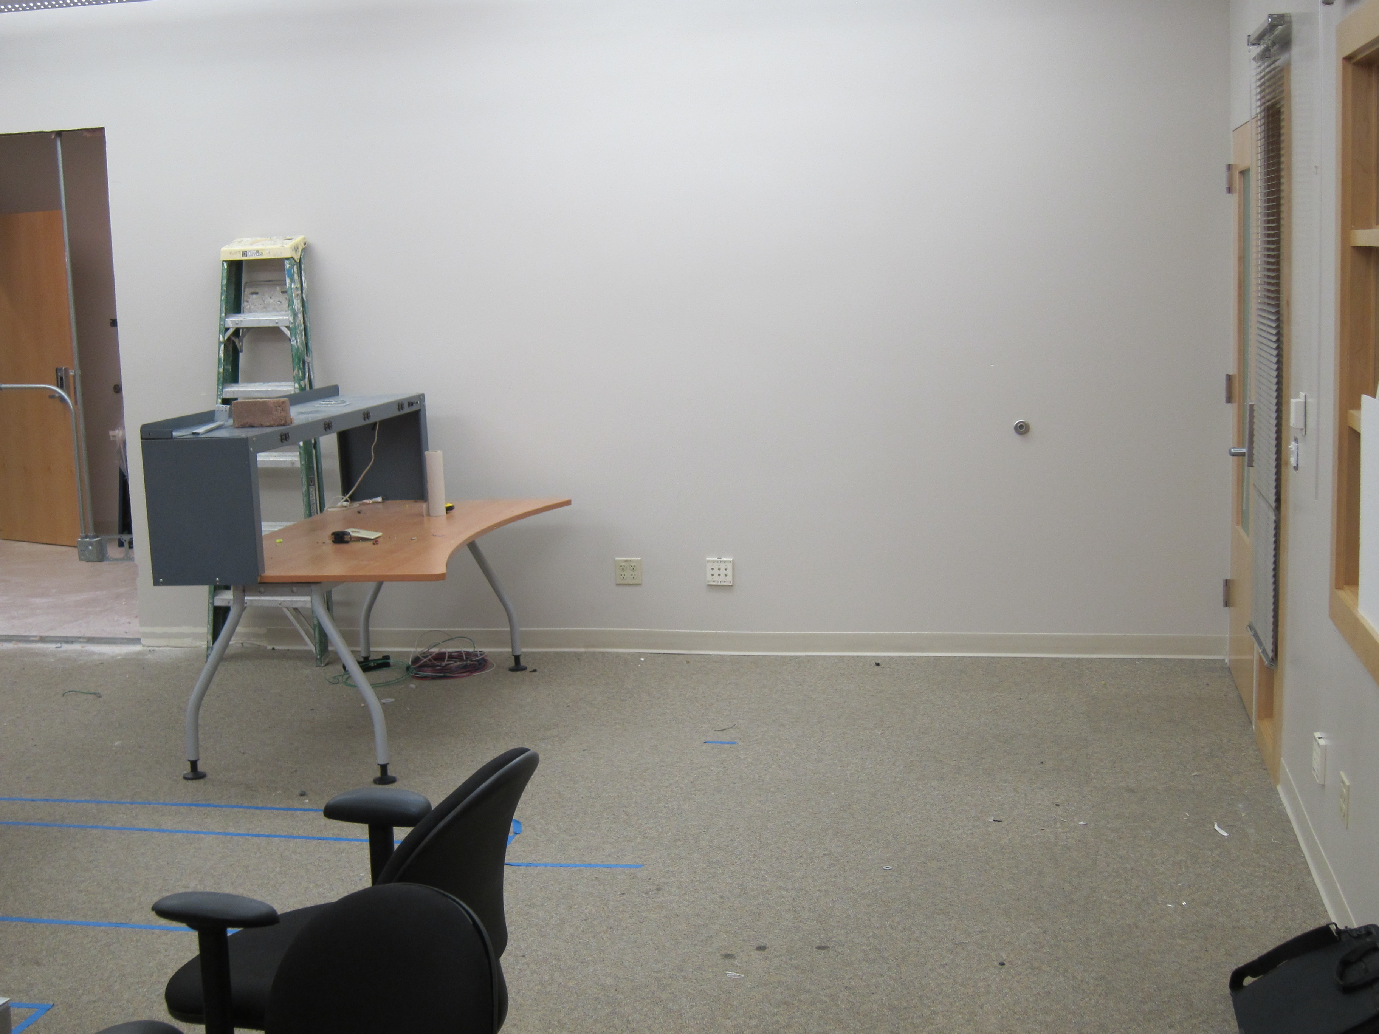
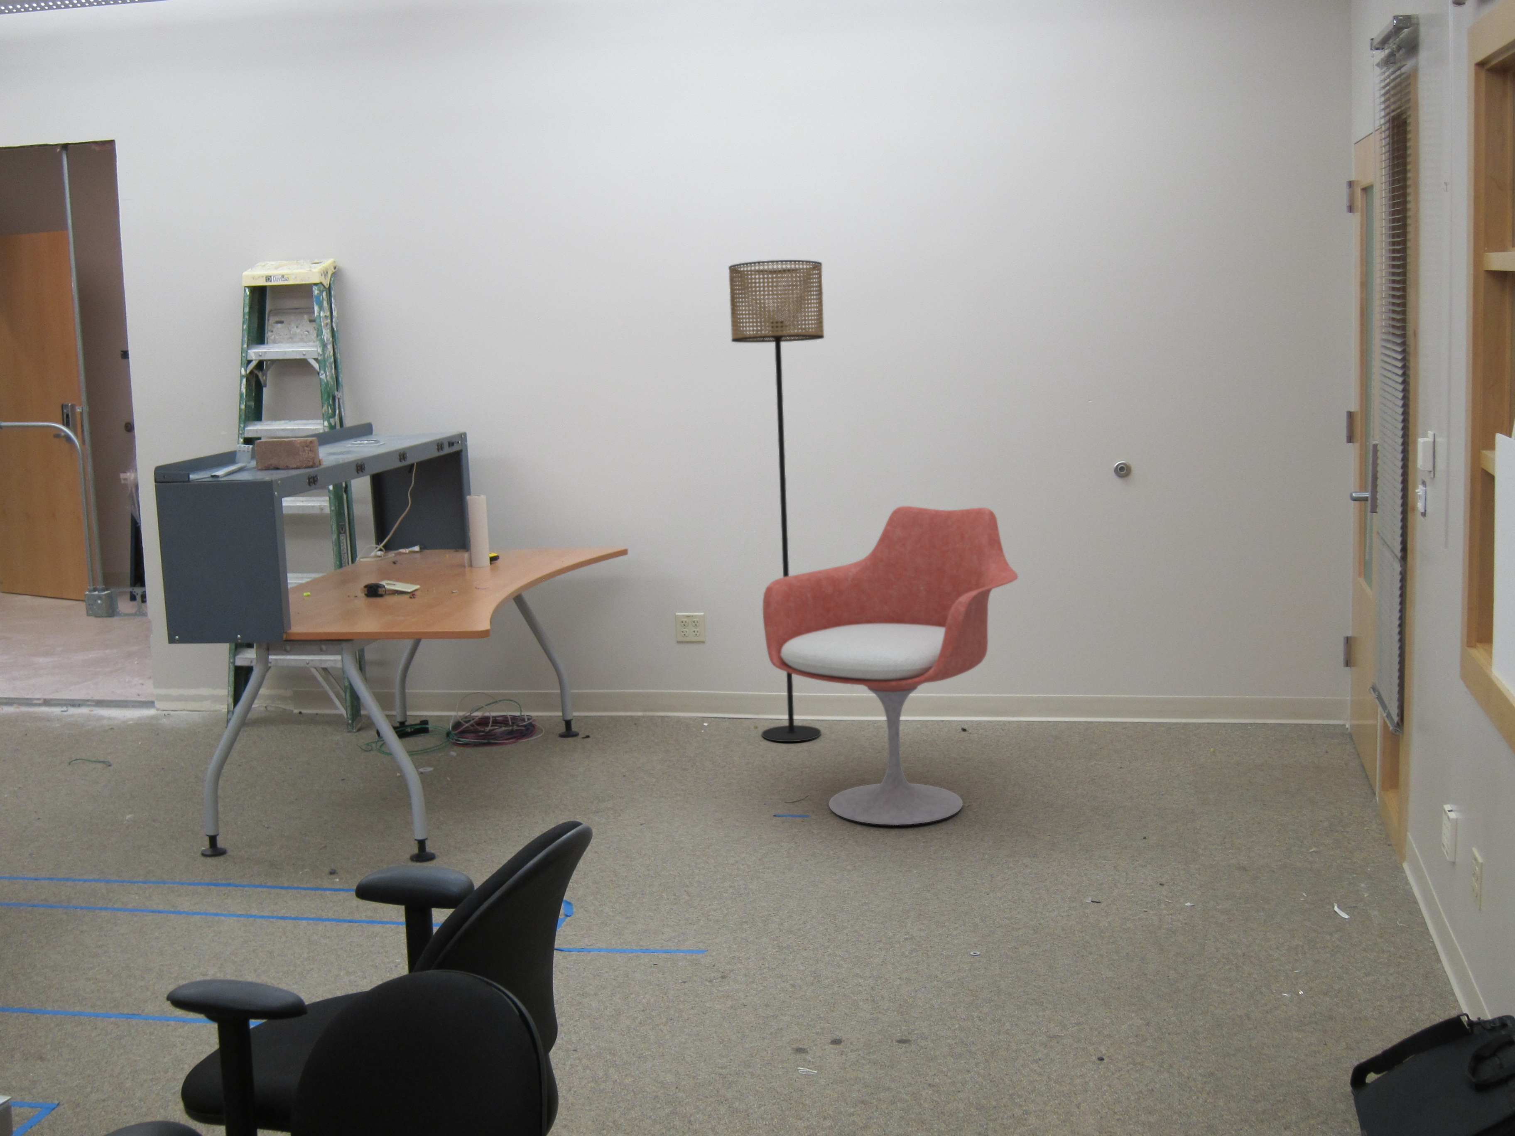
+ floor lamp (784, 505)
+ armchair (891, 661)
